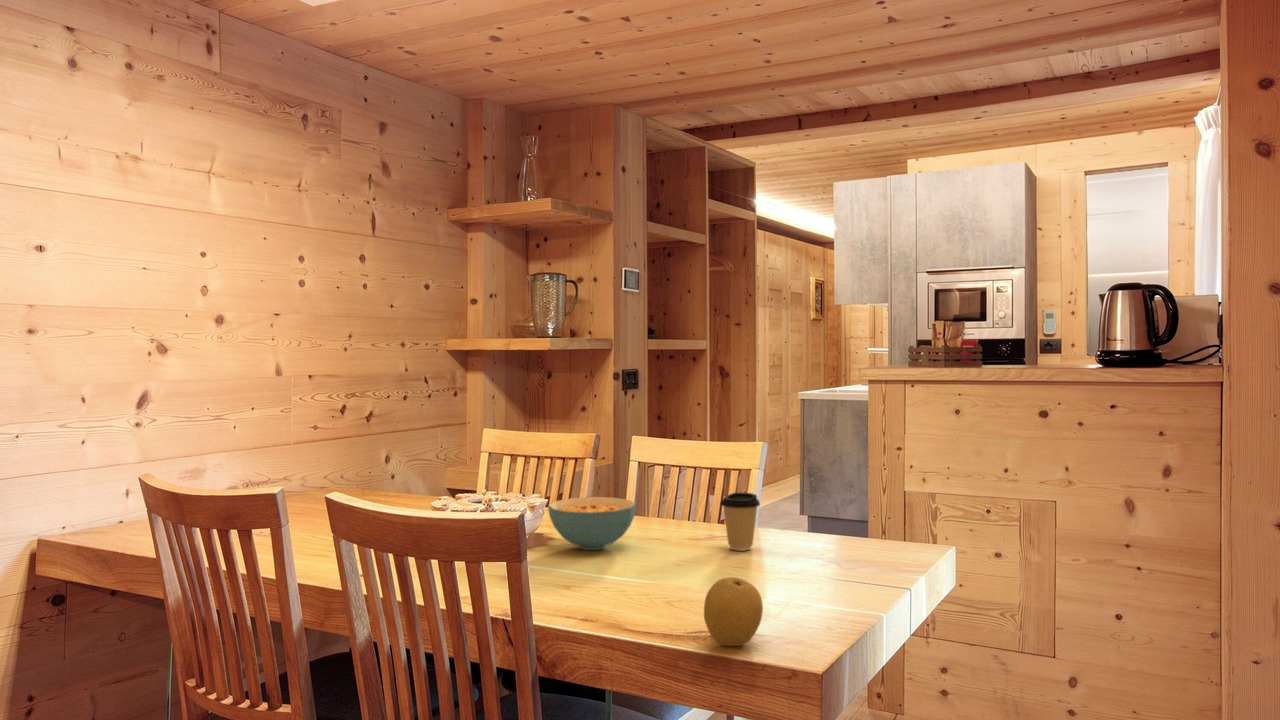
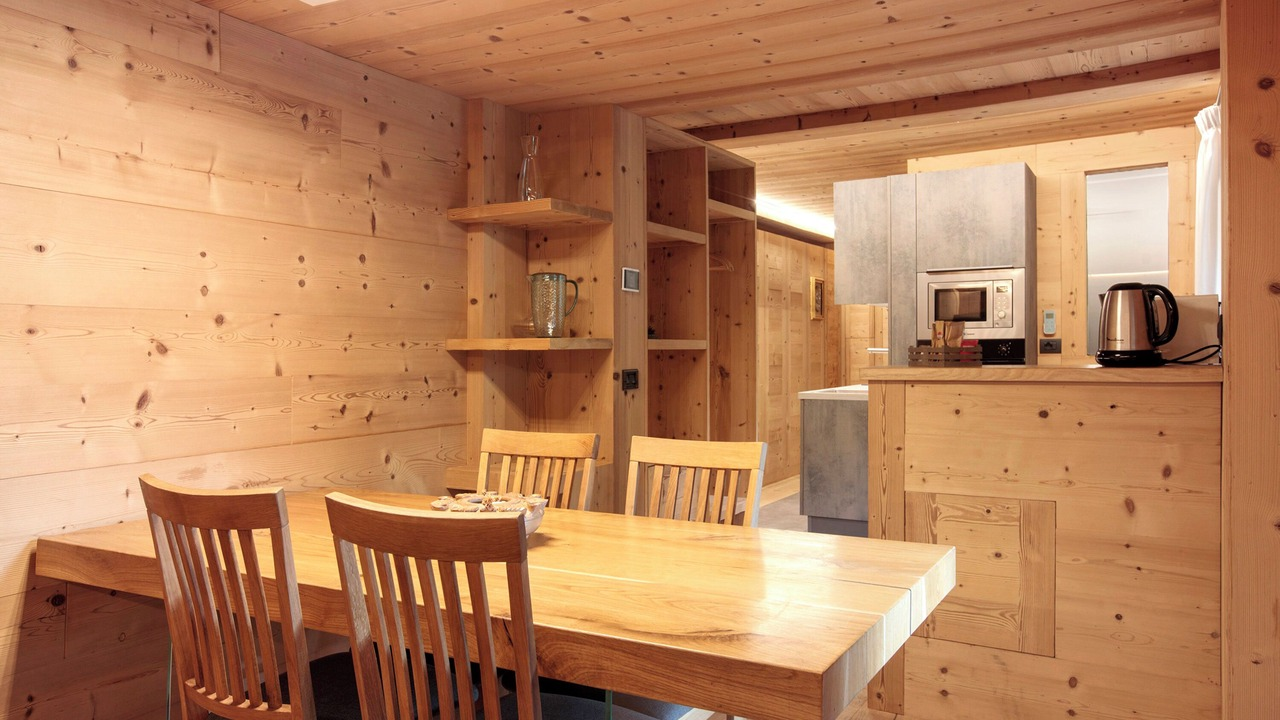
- coffee cup (740, 521)
- fruit (733, 611)
- cereal bowl (592, 525)
